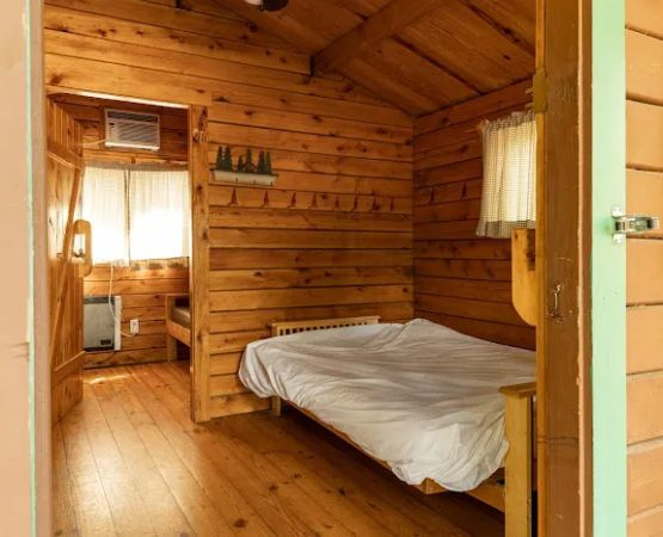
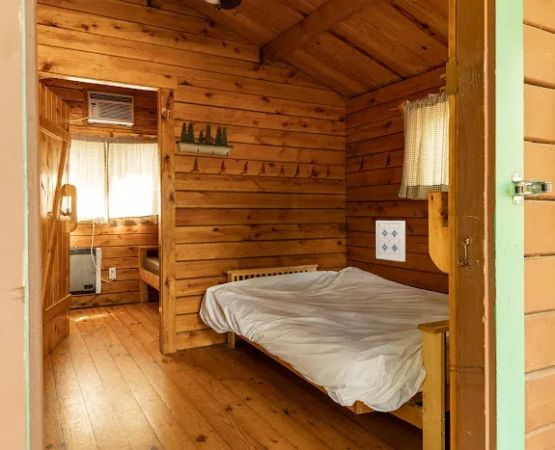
+ wall art (390, 240)
